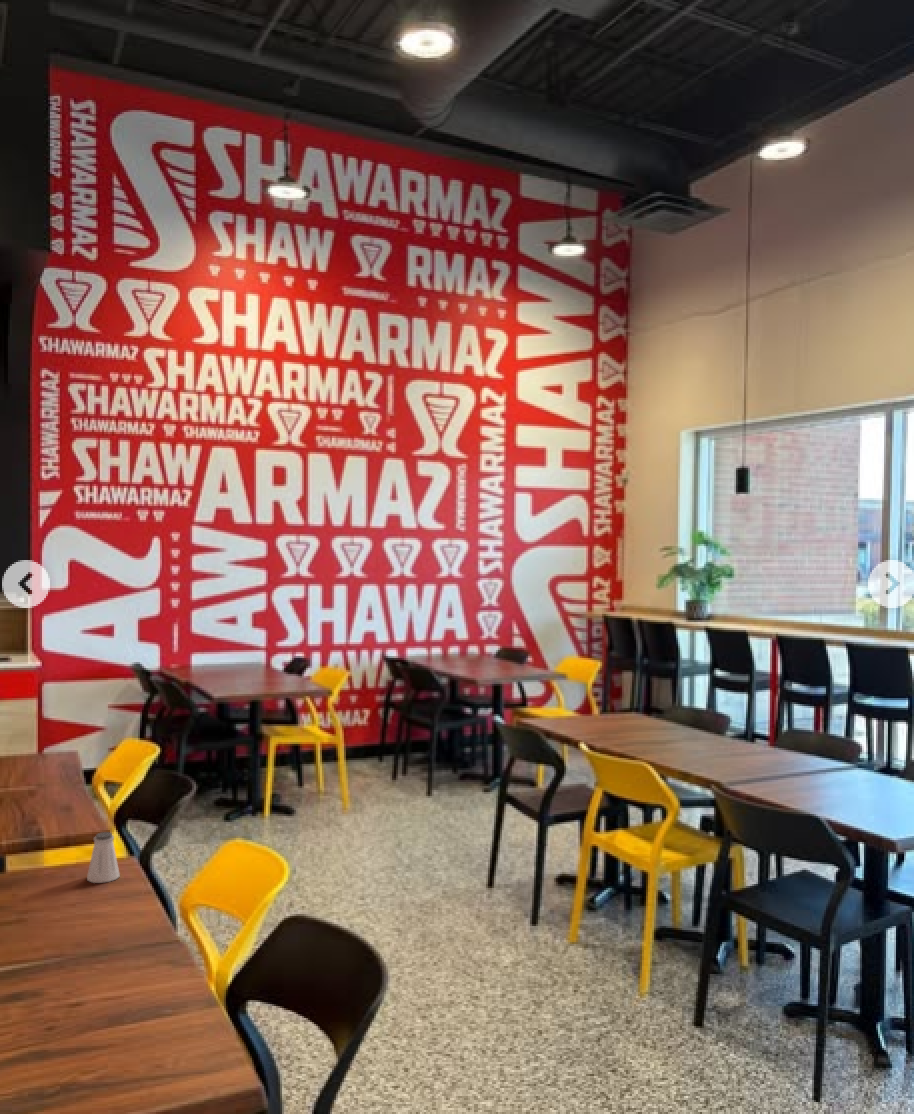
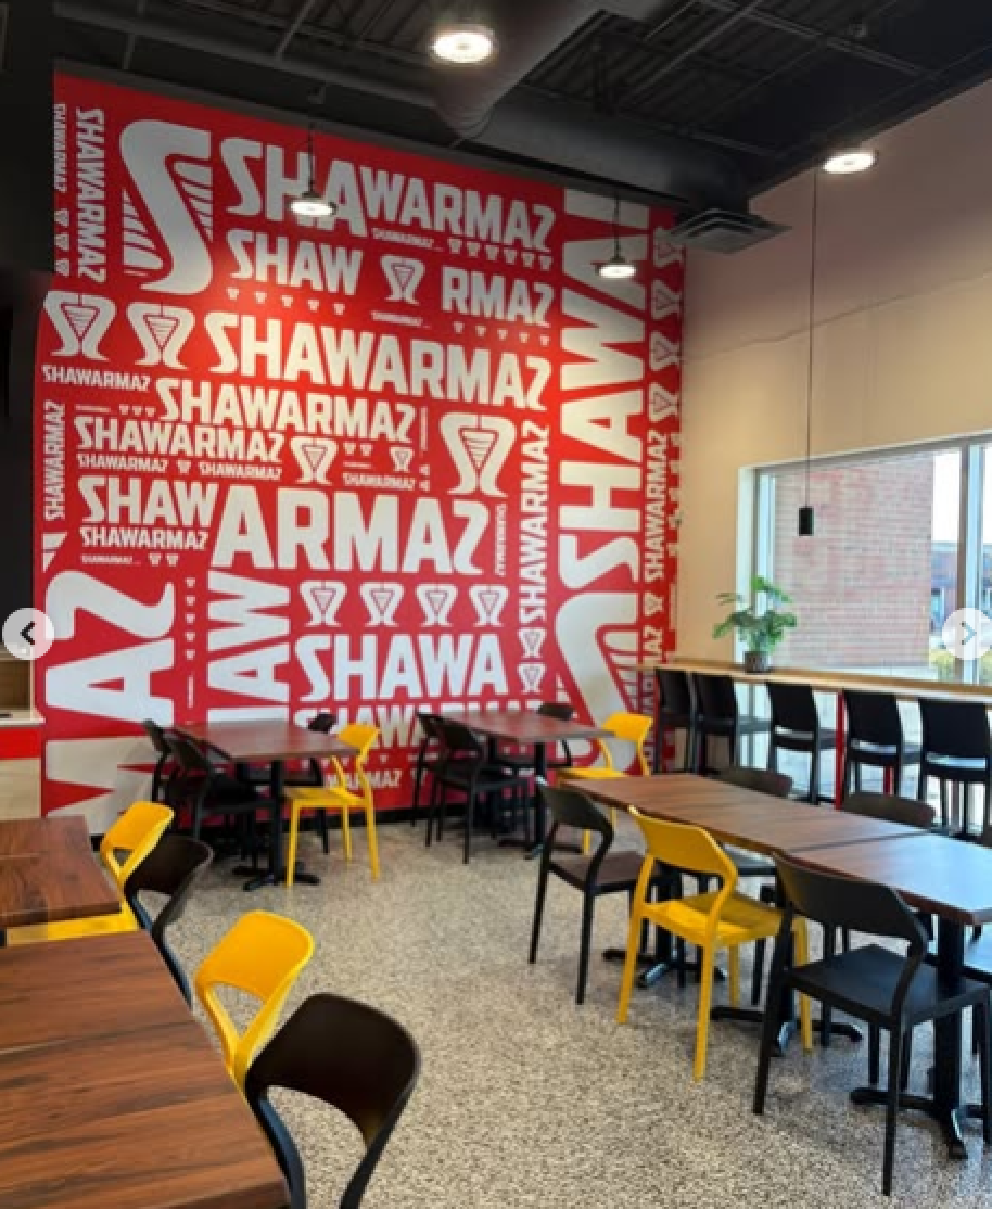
- saltshaker (103, 855)
